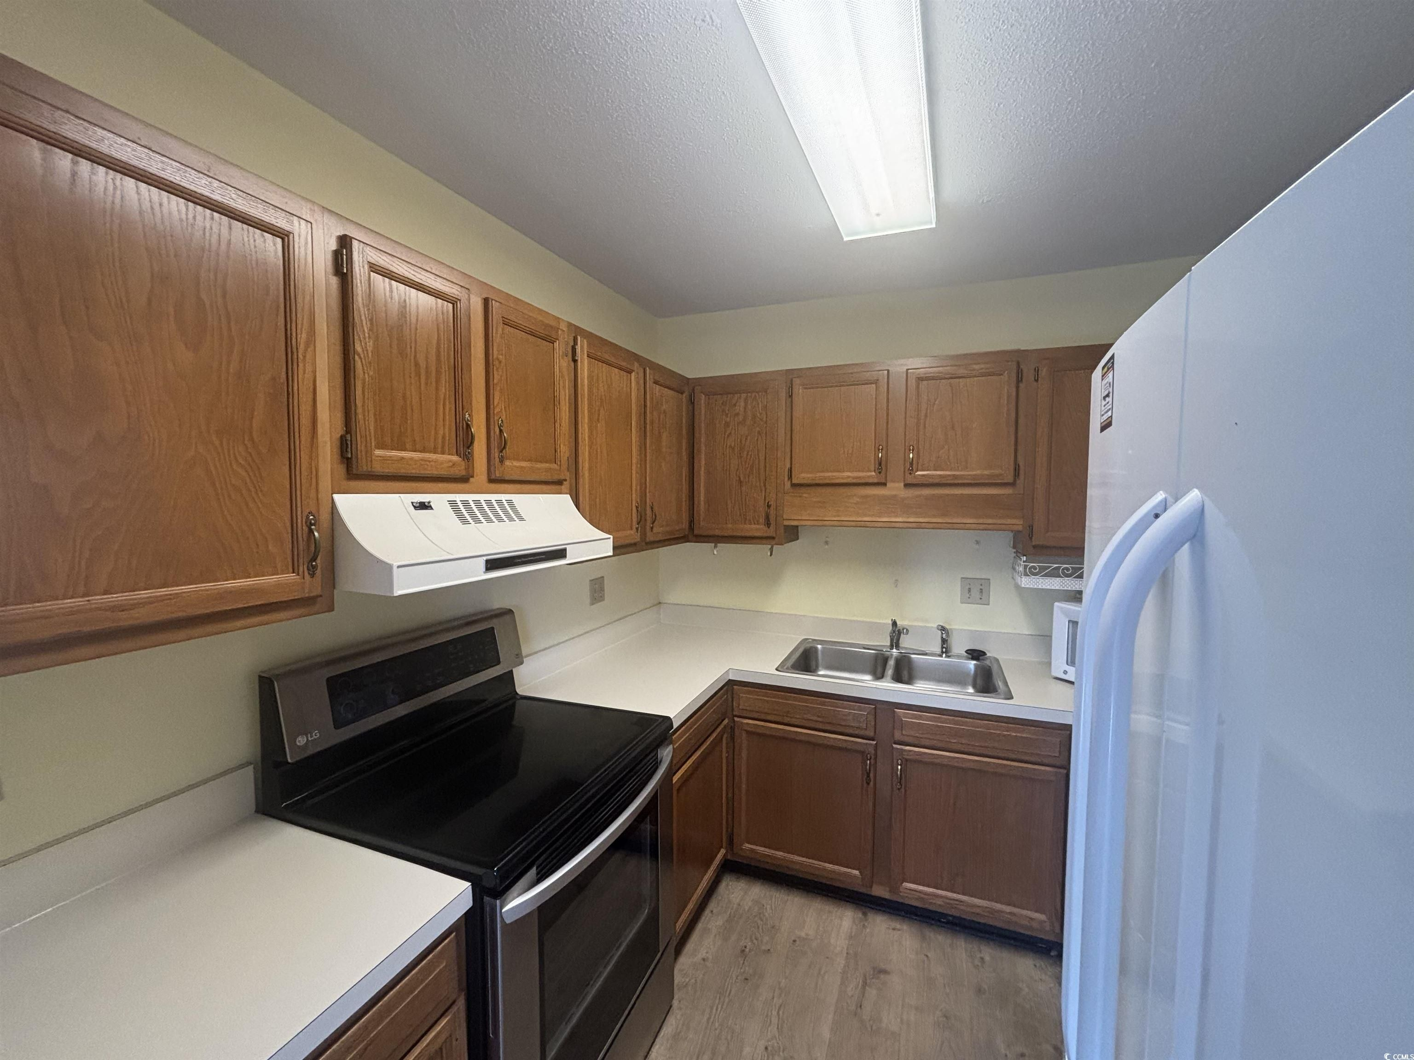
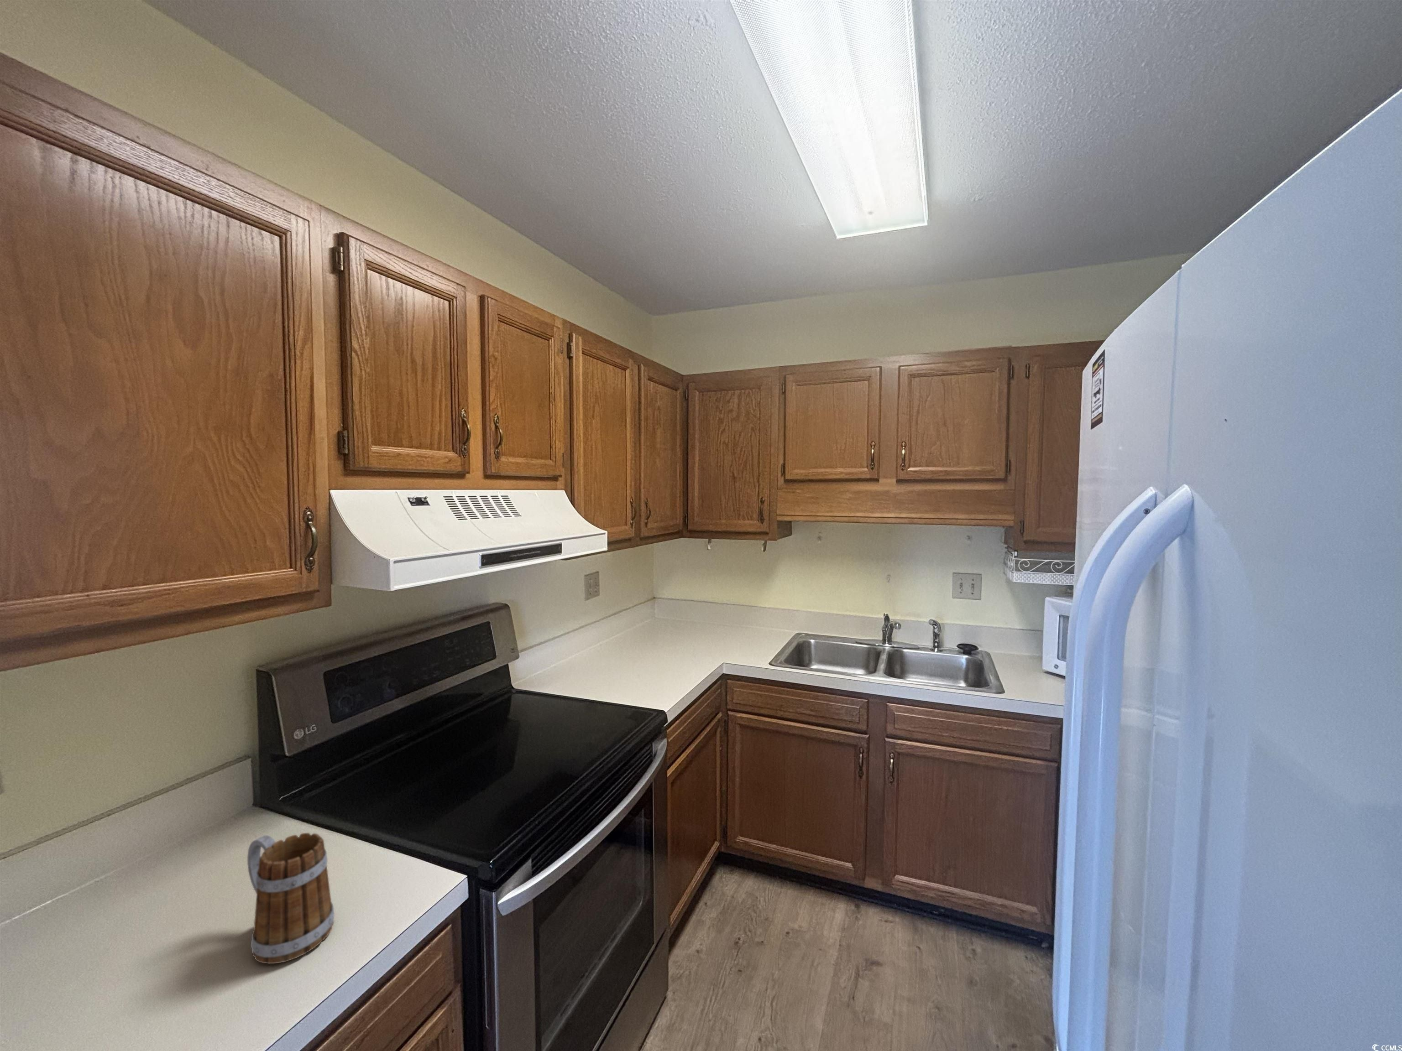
+ mug (284, 889)
